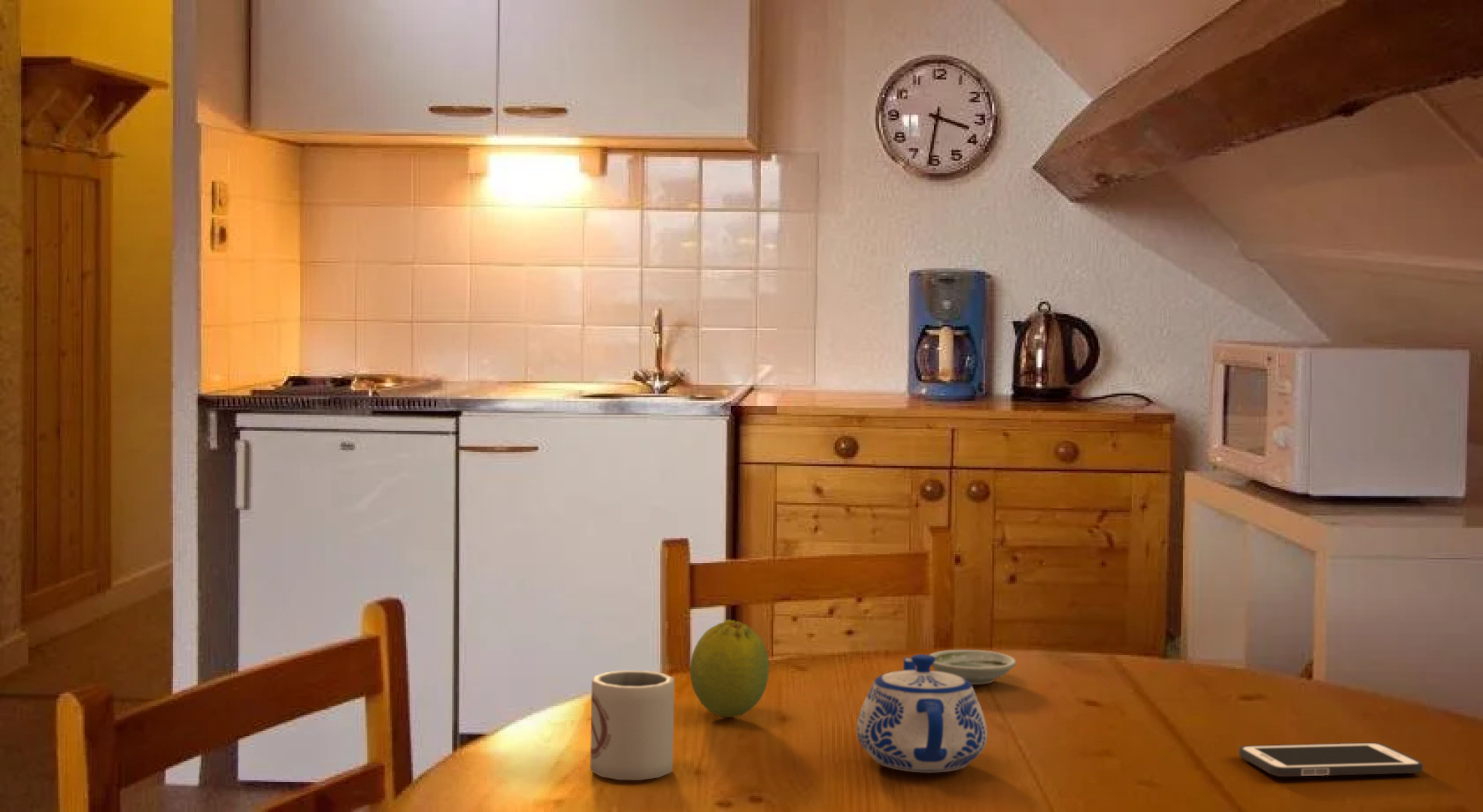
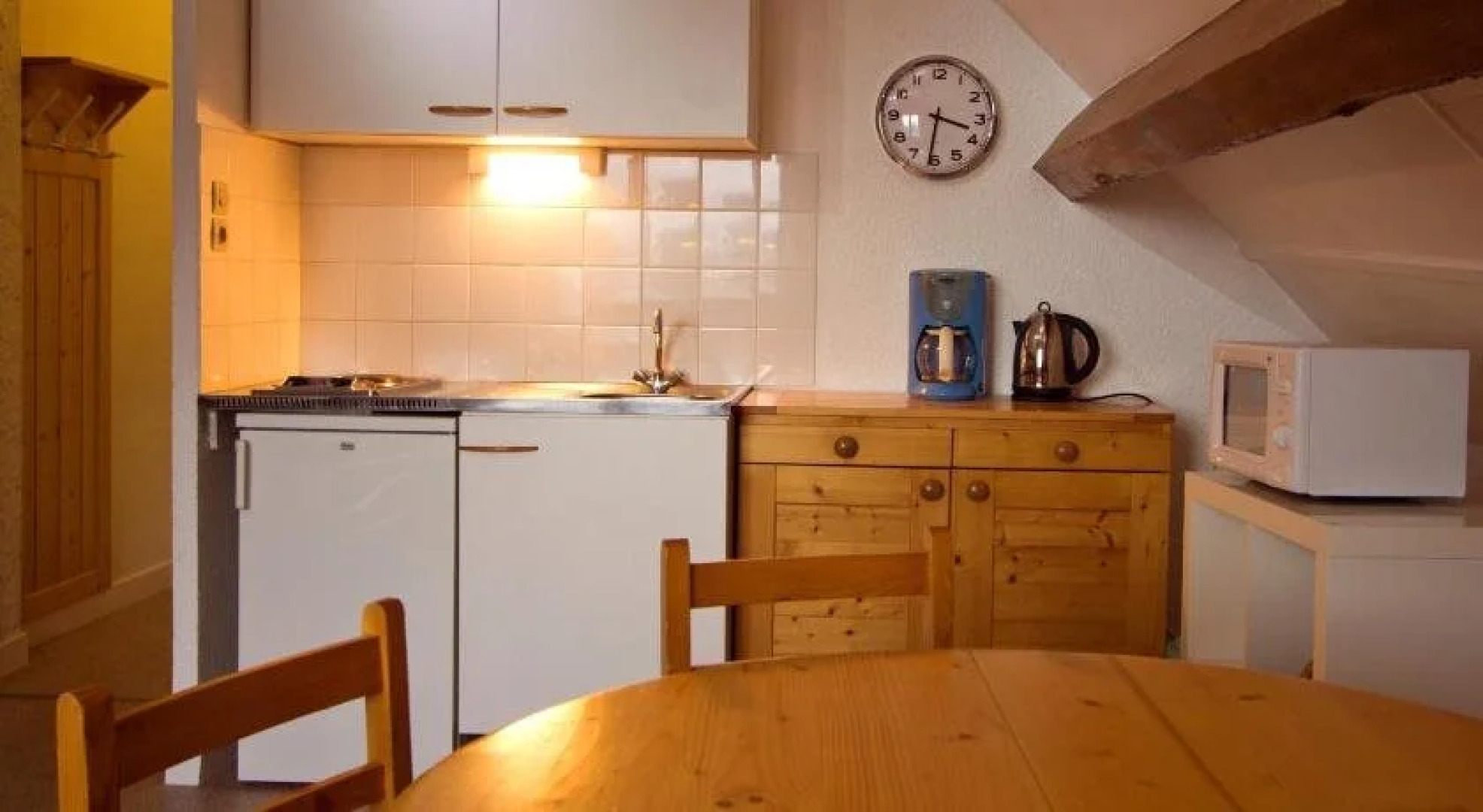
- saucer (970, 668)
- cell phone (1329, 759)
- cup (629, 720)
- fruit (729, 667)
- teapot (920, 706)
